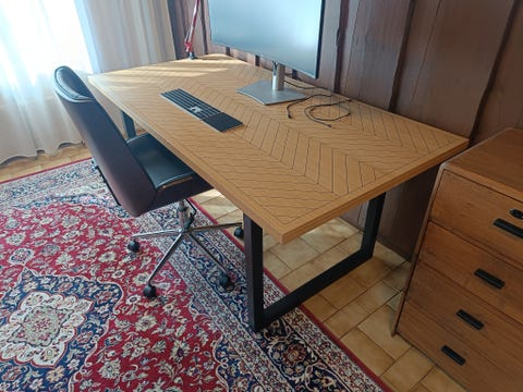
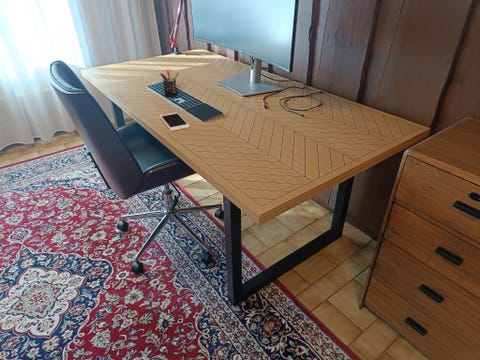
+ cell phone (174, 121)
+ pen holder (171, 82)
